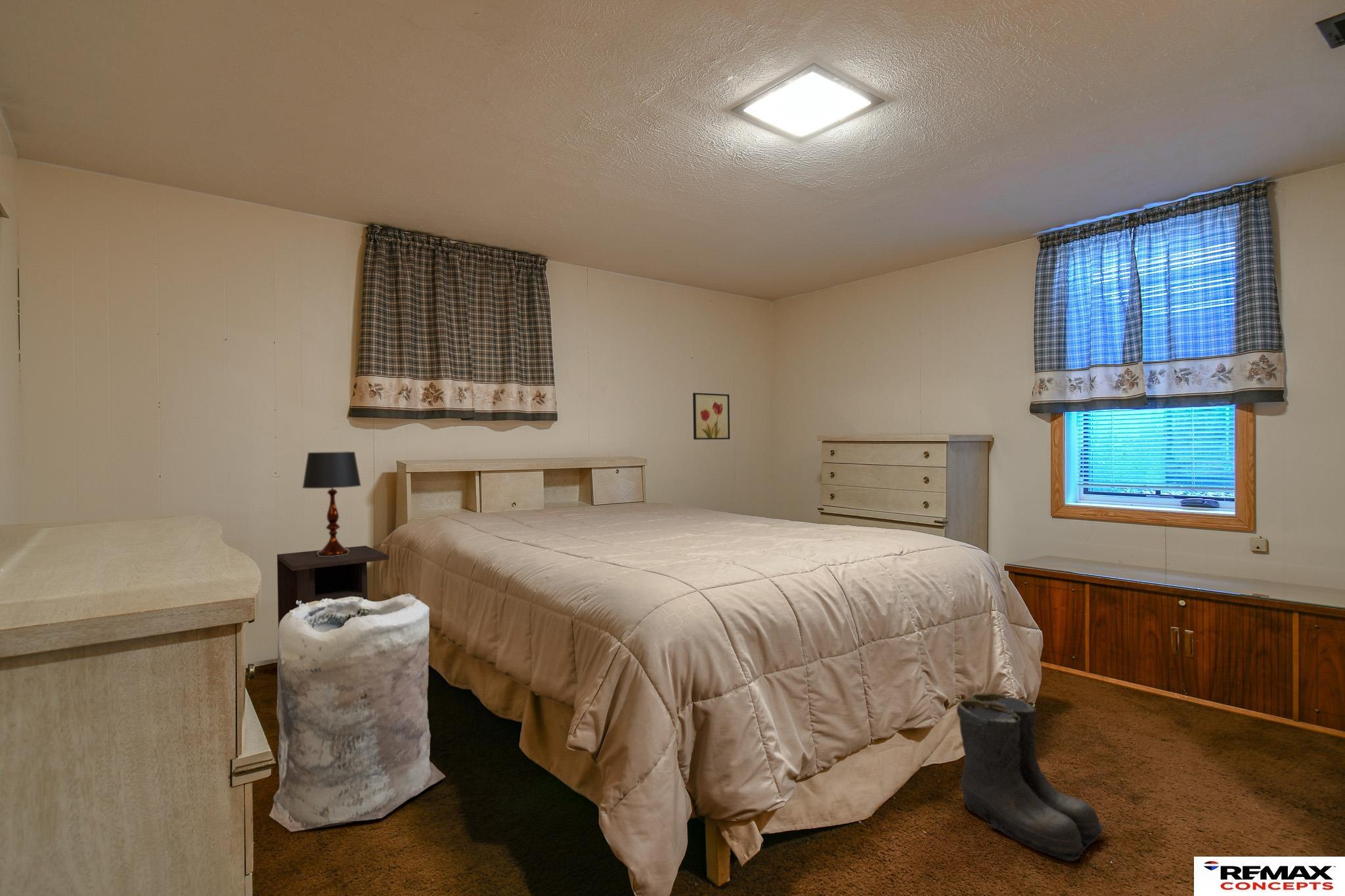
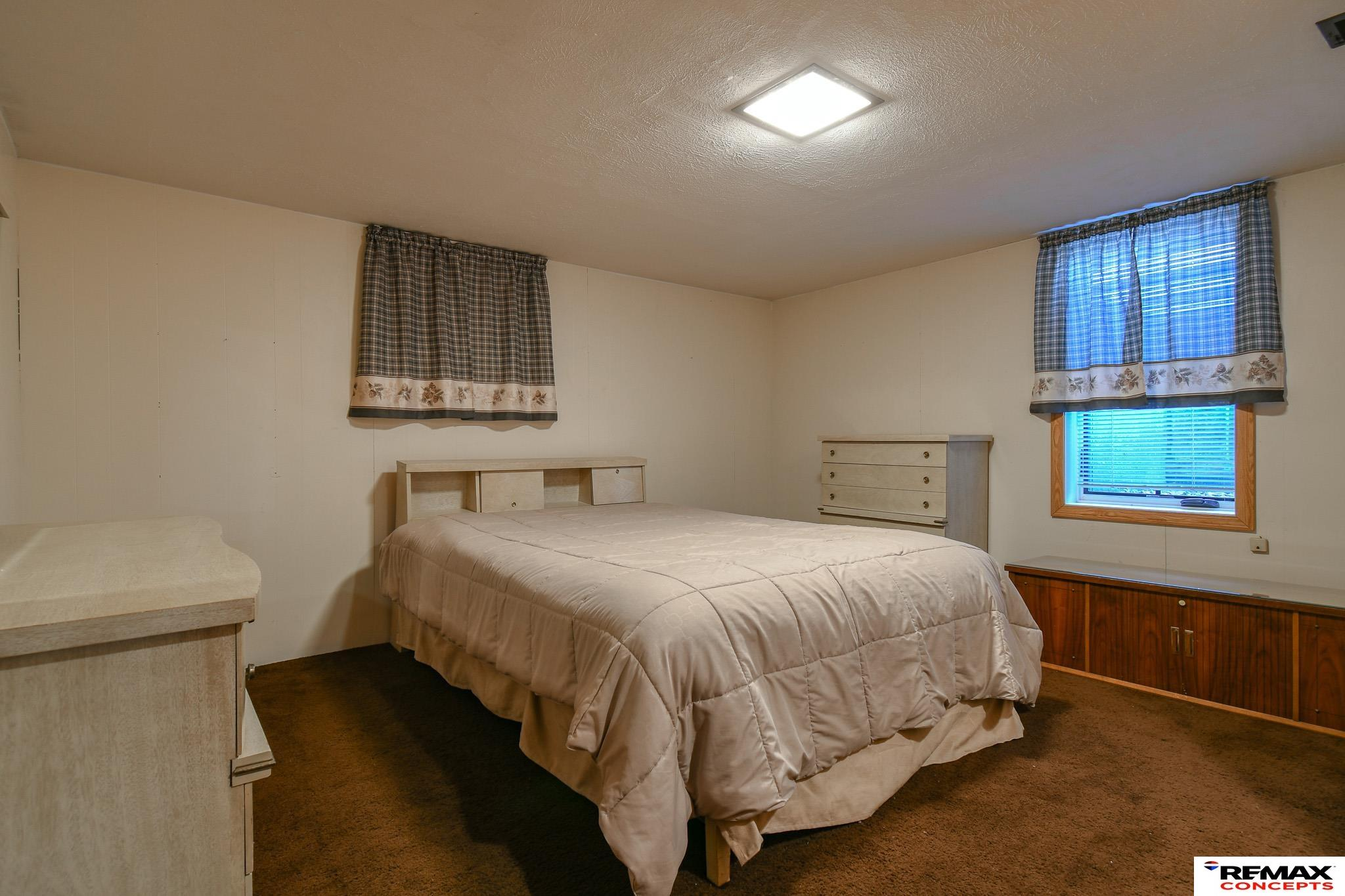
- bag (363, 693)
- boots (1025, 767)
- wall art (711, 416)
- nightstand (334, 599)
- table lamp (332, 503)
